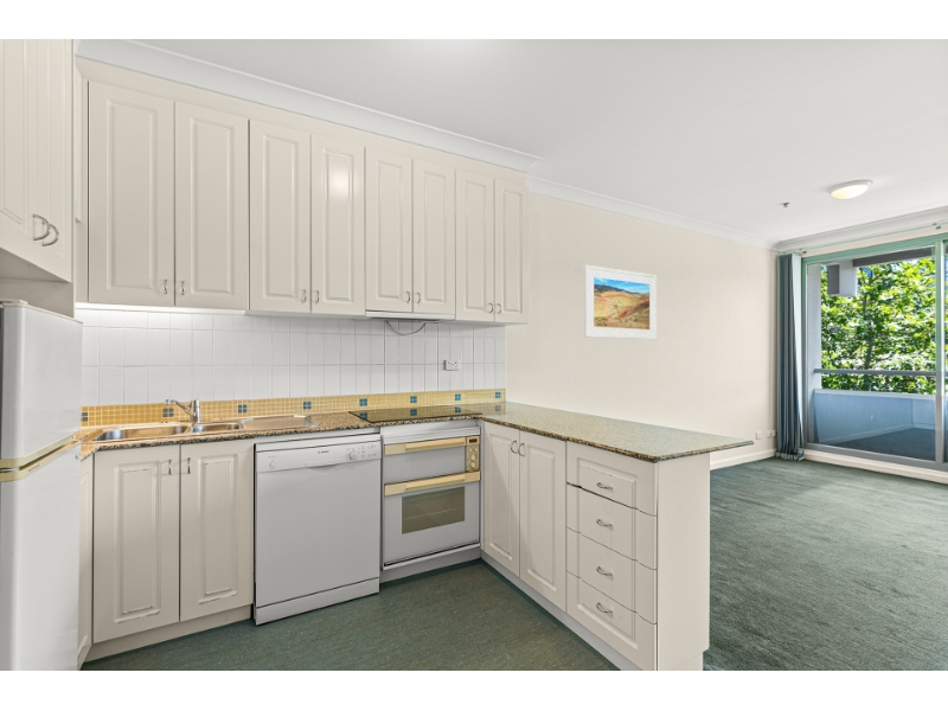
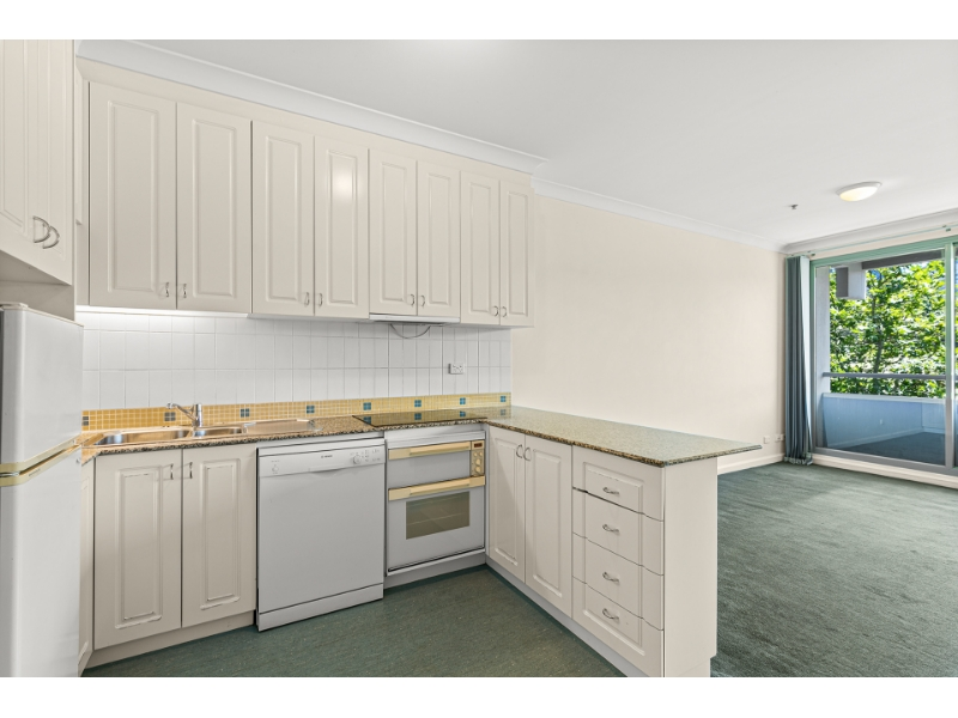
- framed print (622, 303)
